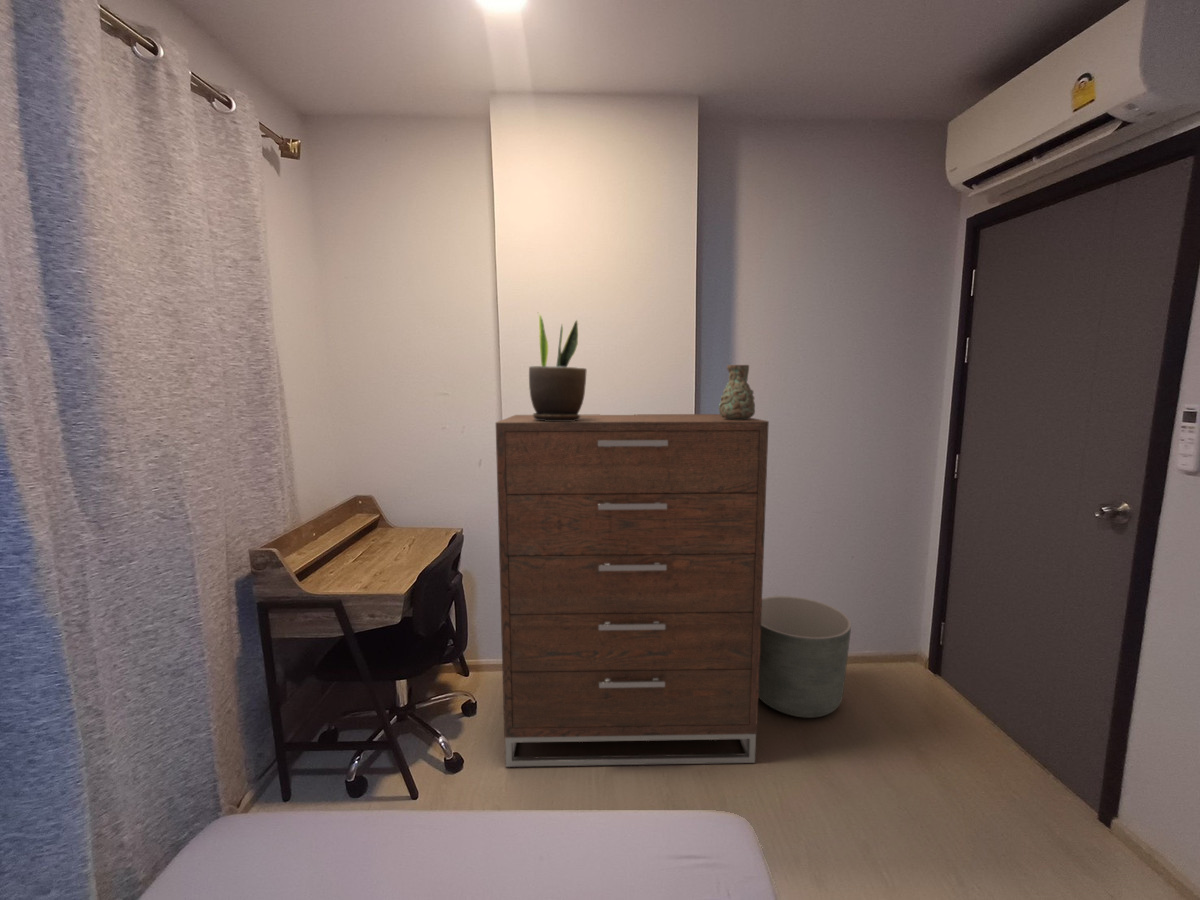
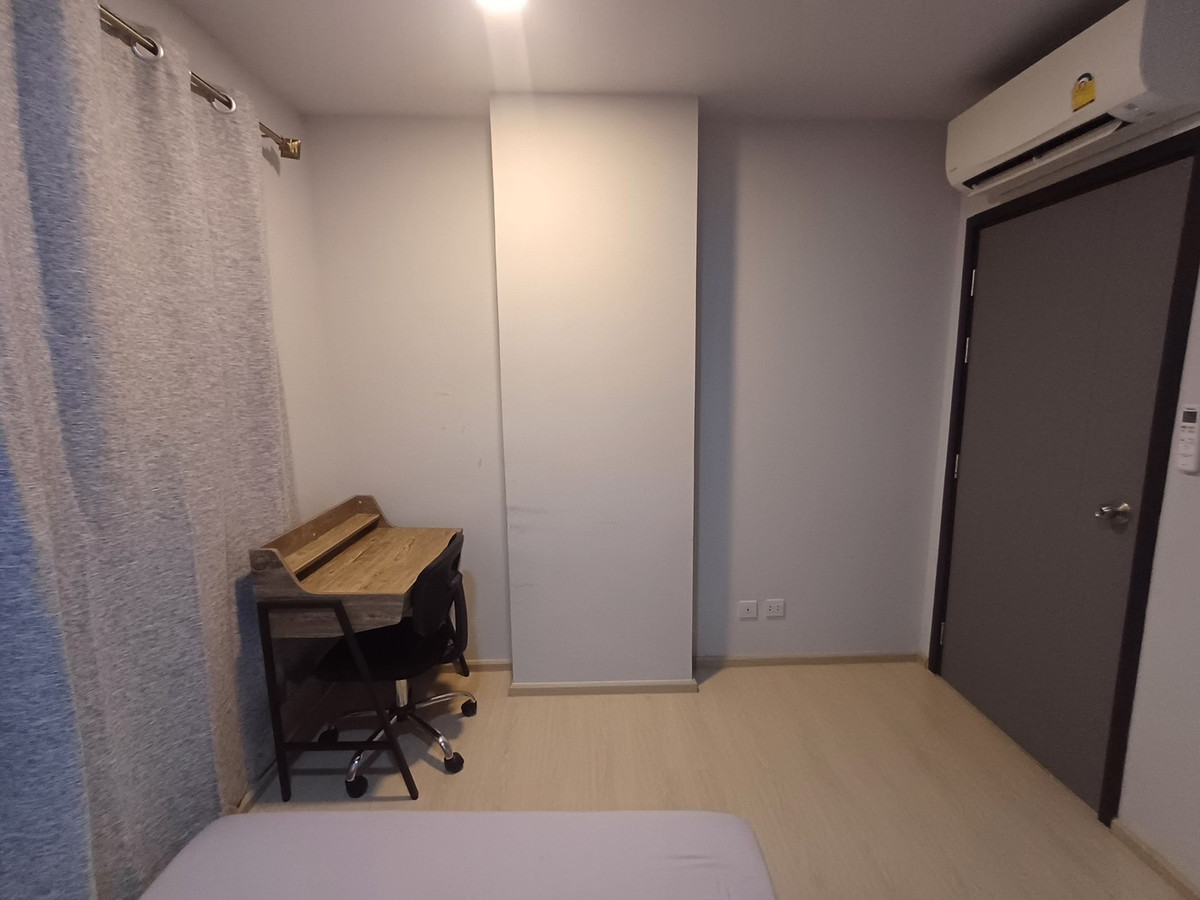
- potted plant (557, 364)
- planter (796, 656)
- decorative vase (736, 391)
- dresser (627, 578)
